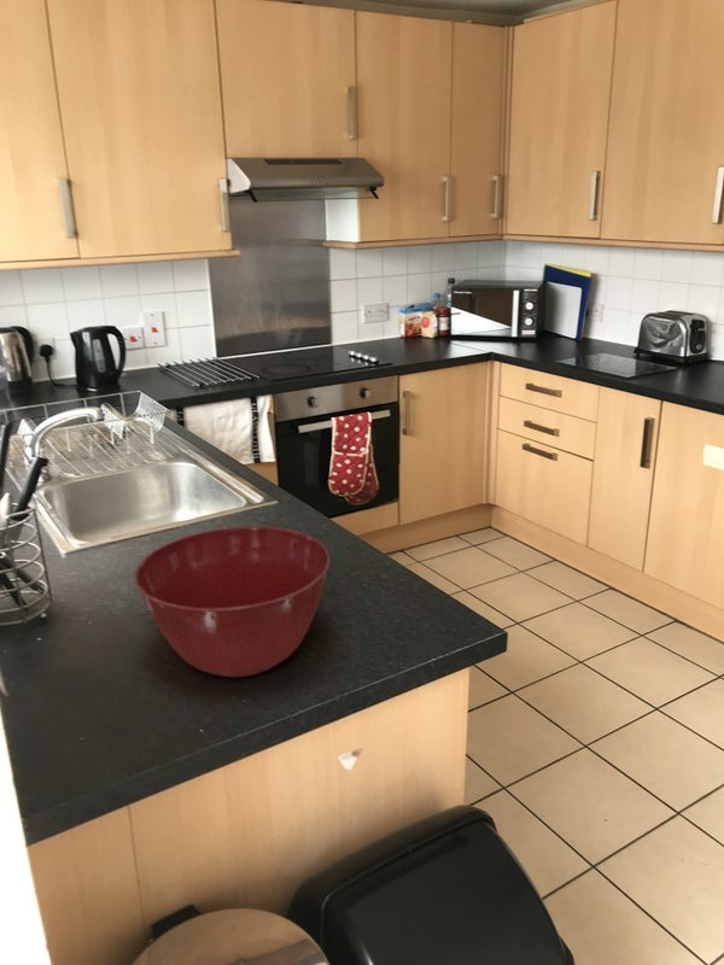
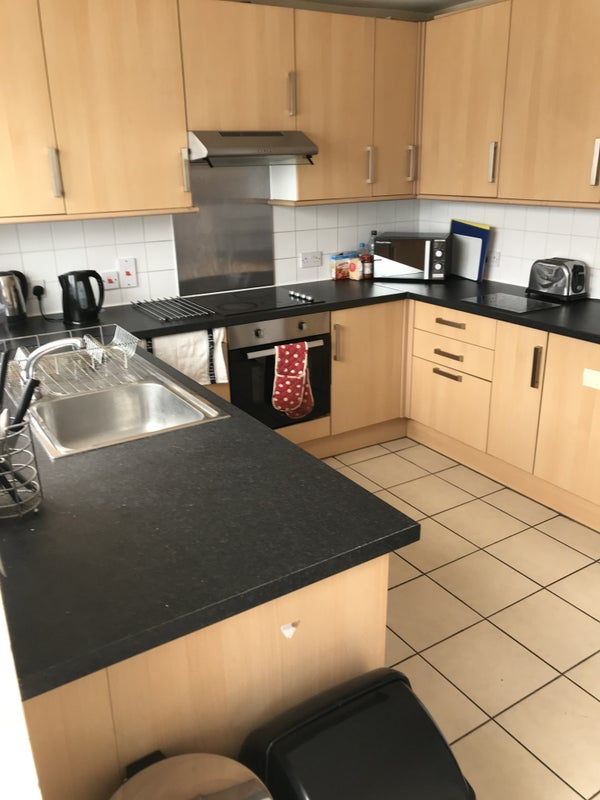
- mixing bowl (237, 608)
